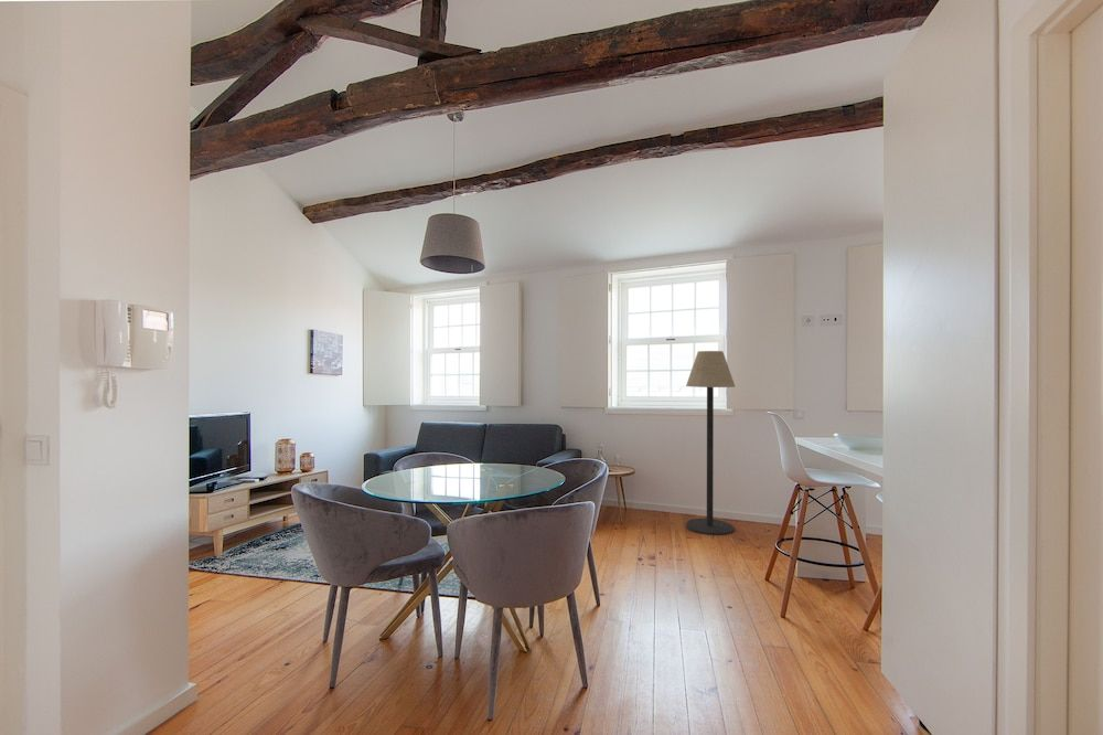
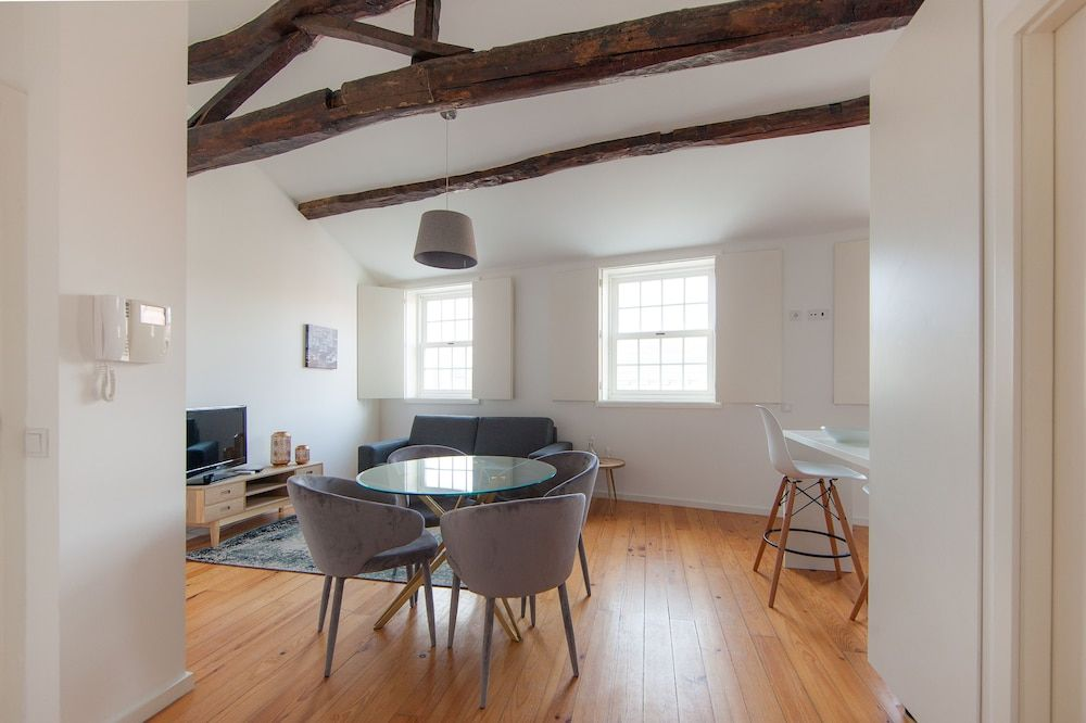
- floor lamp (709, 439)
